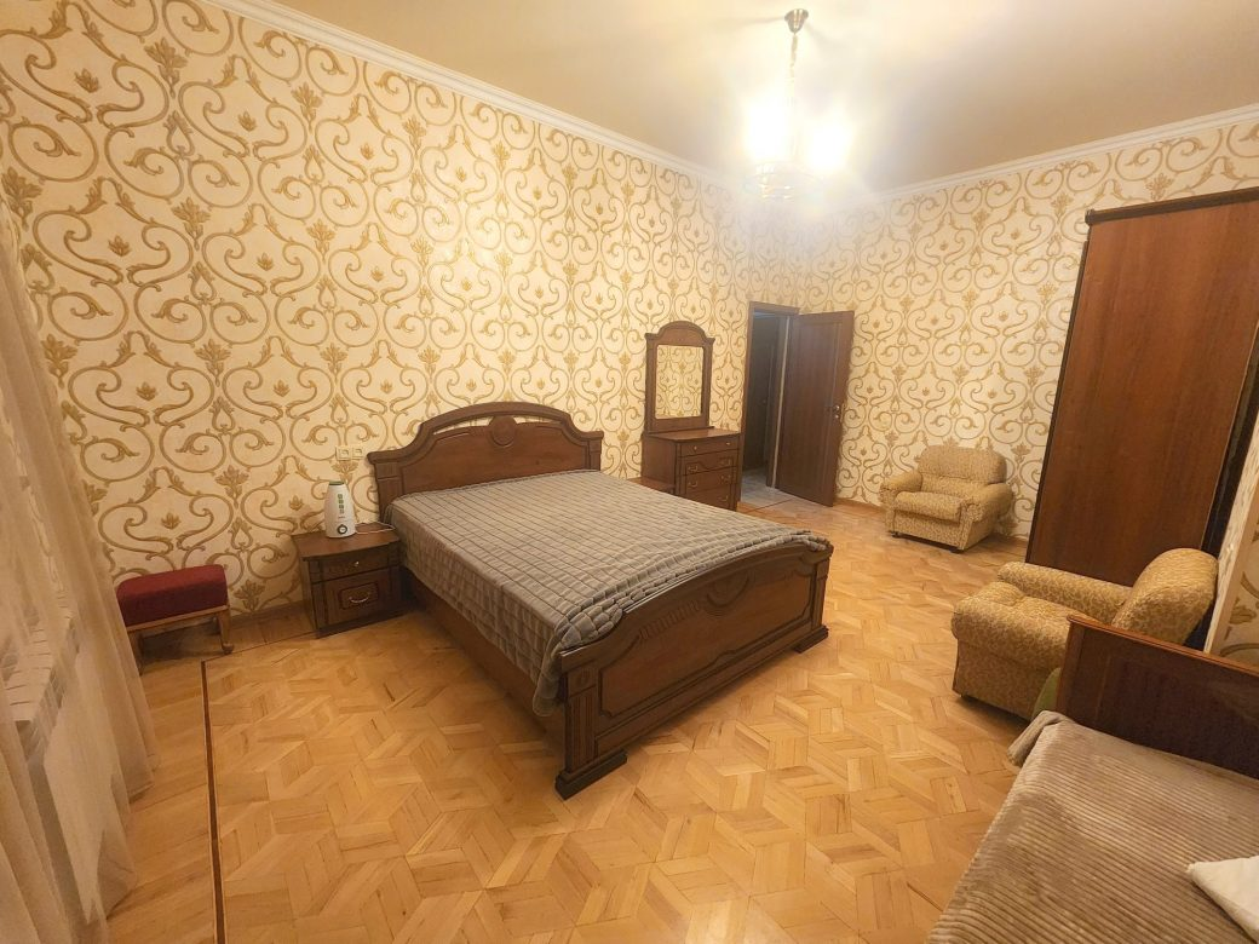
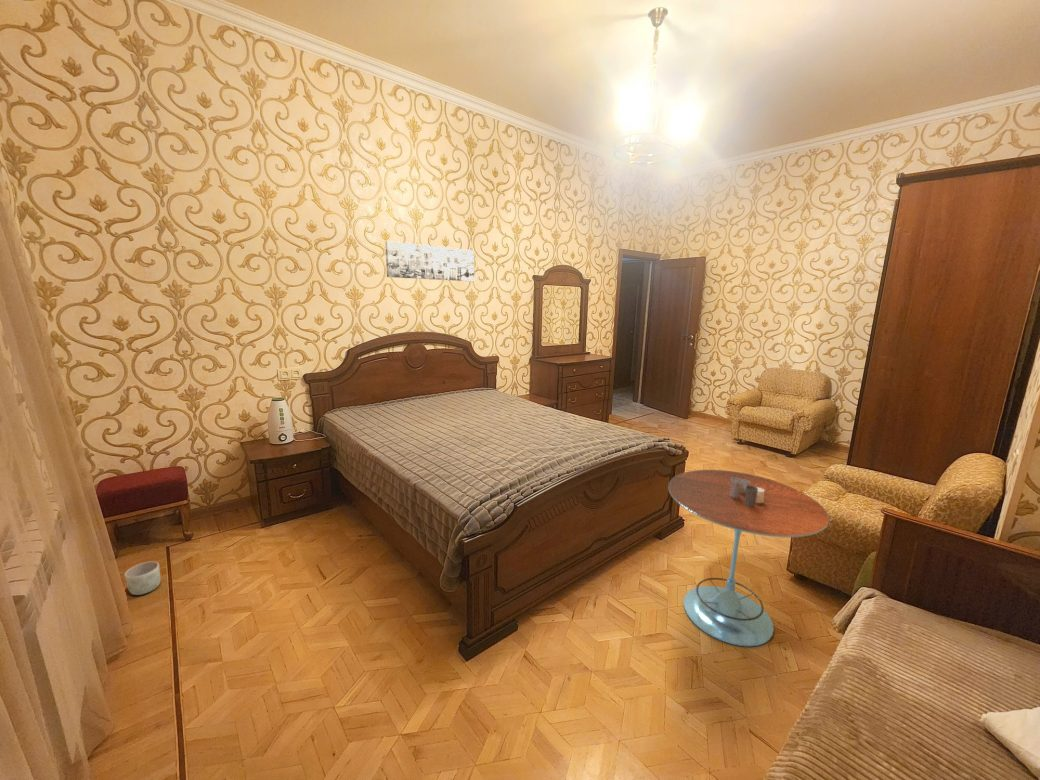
+ wall art (433, 262)
+ side table (735, 546)
+ planter (143, 579)
